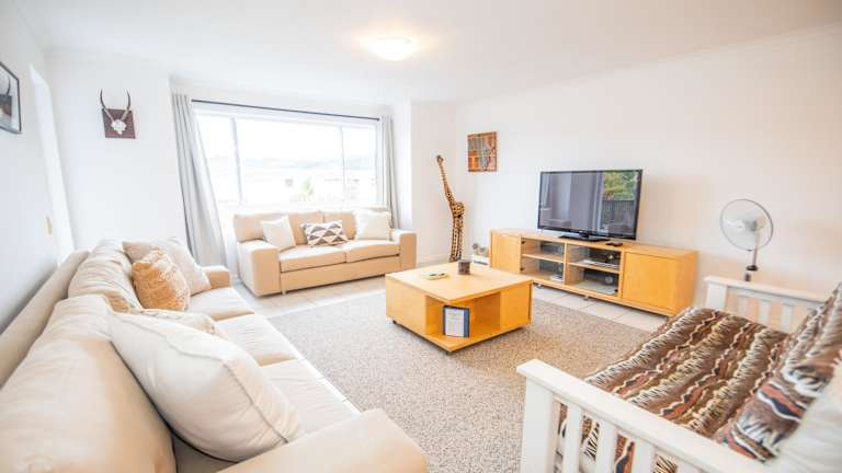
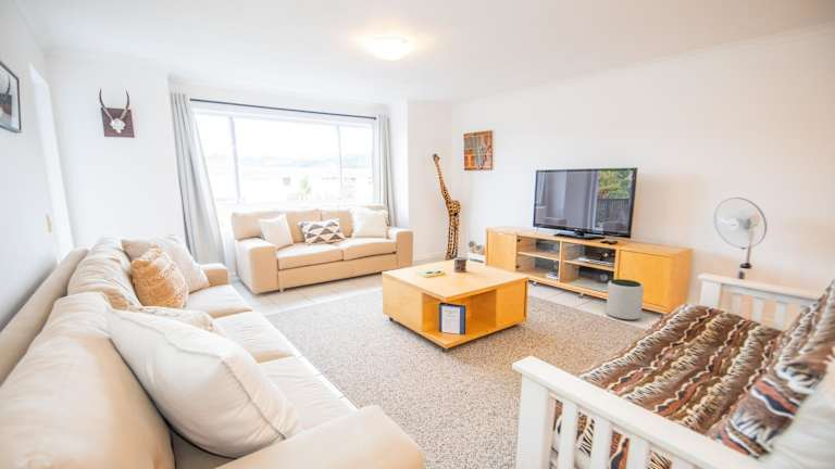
+ plant pot (624, 299)
